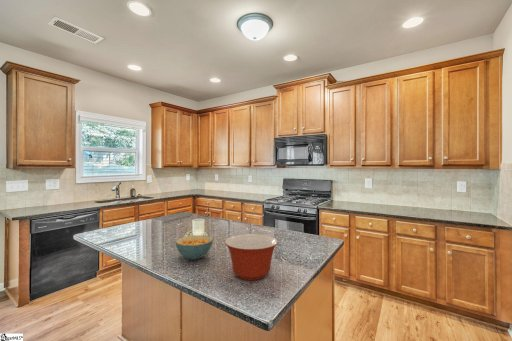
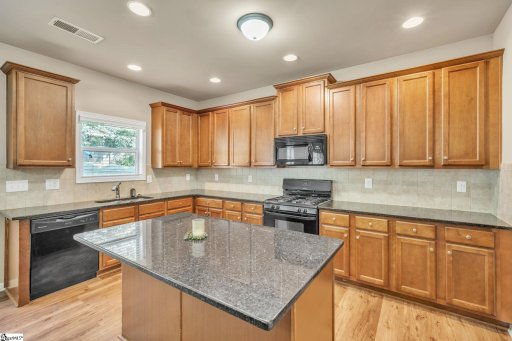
- mixing bowl (251, 257)
- cereal bowl (194, 249)
